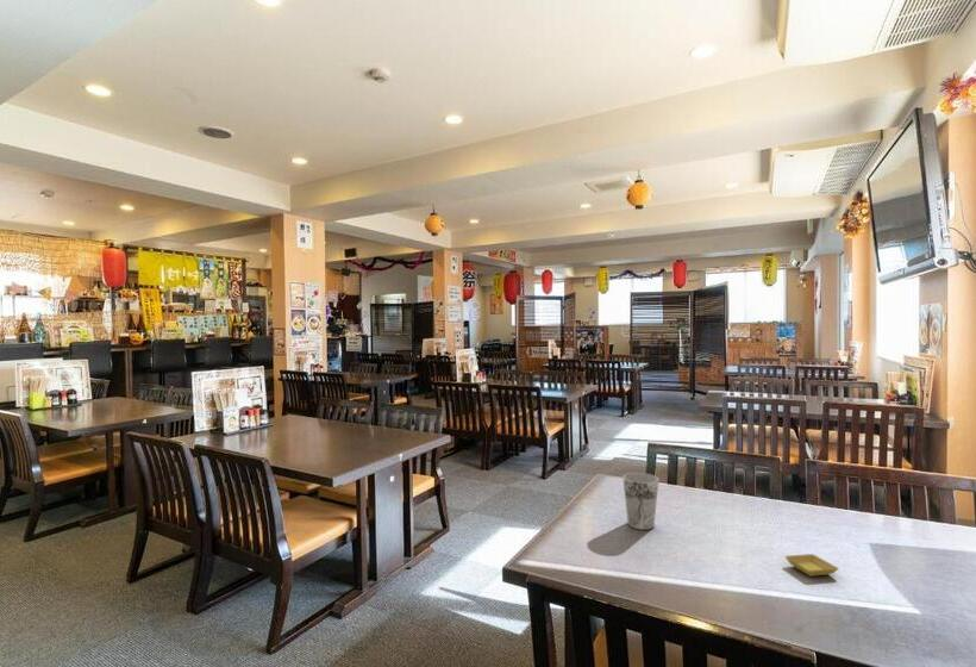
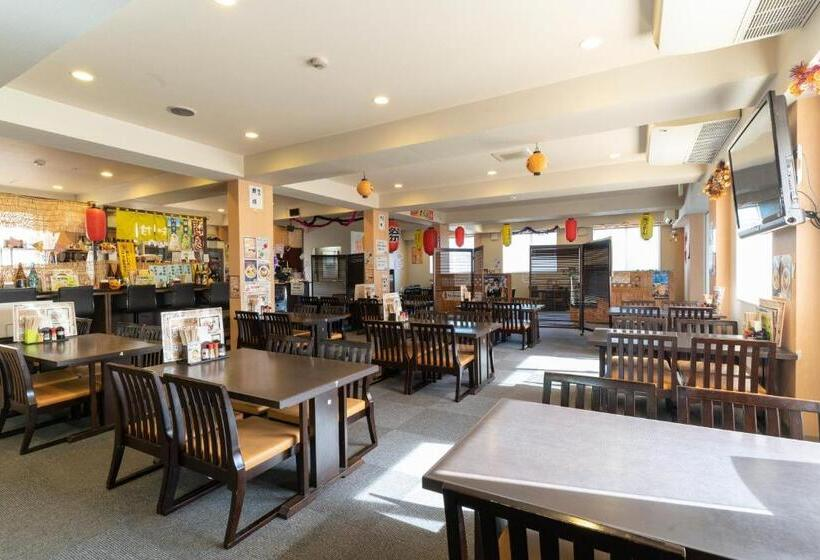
- saucer (811, 566)
- cup (640, 500)
